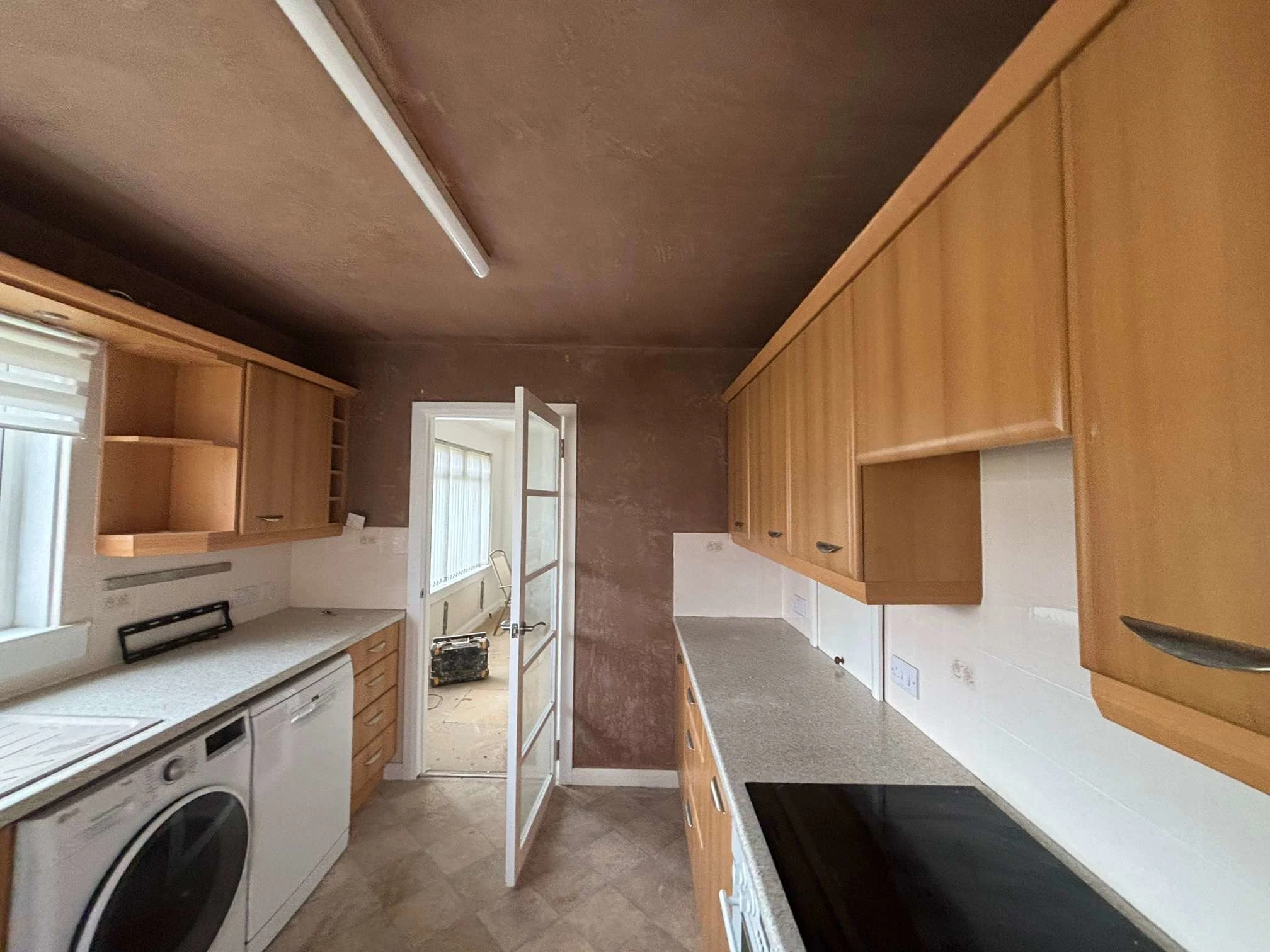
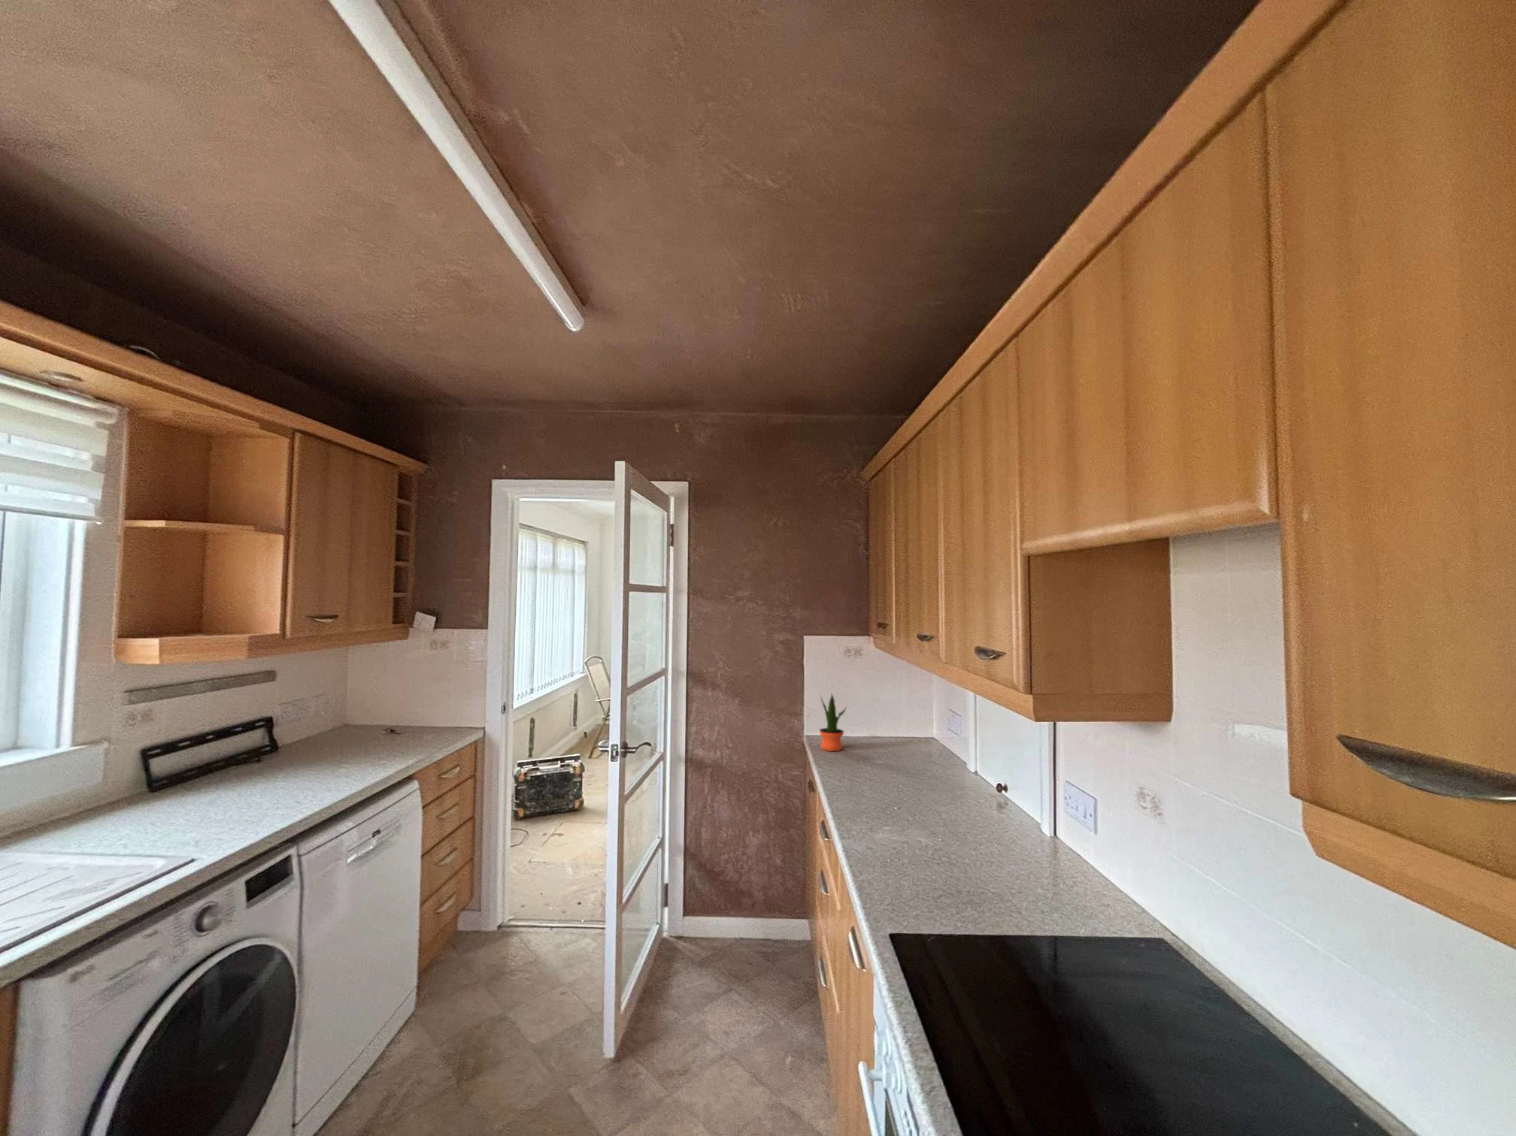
+ potted plant (832, 721)
